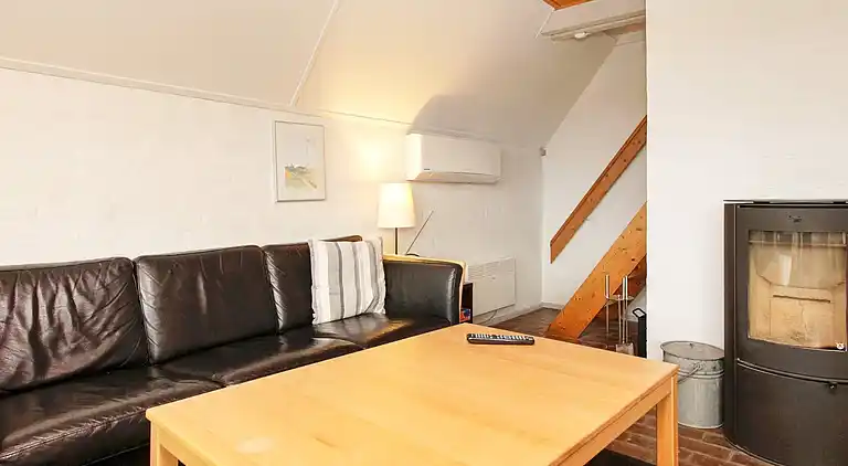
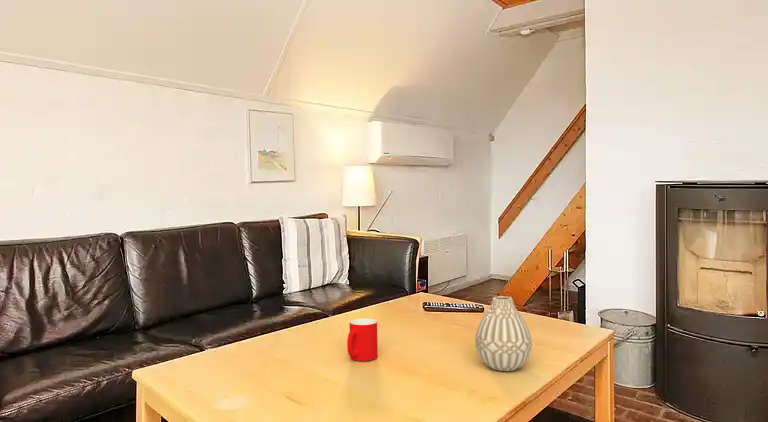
+ vase (503, 332)
+ cup (360, 340)
